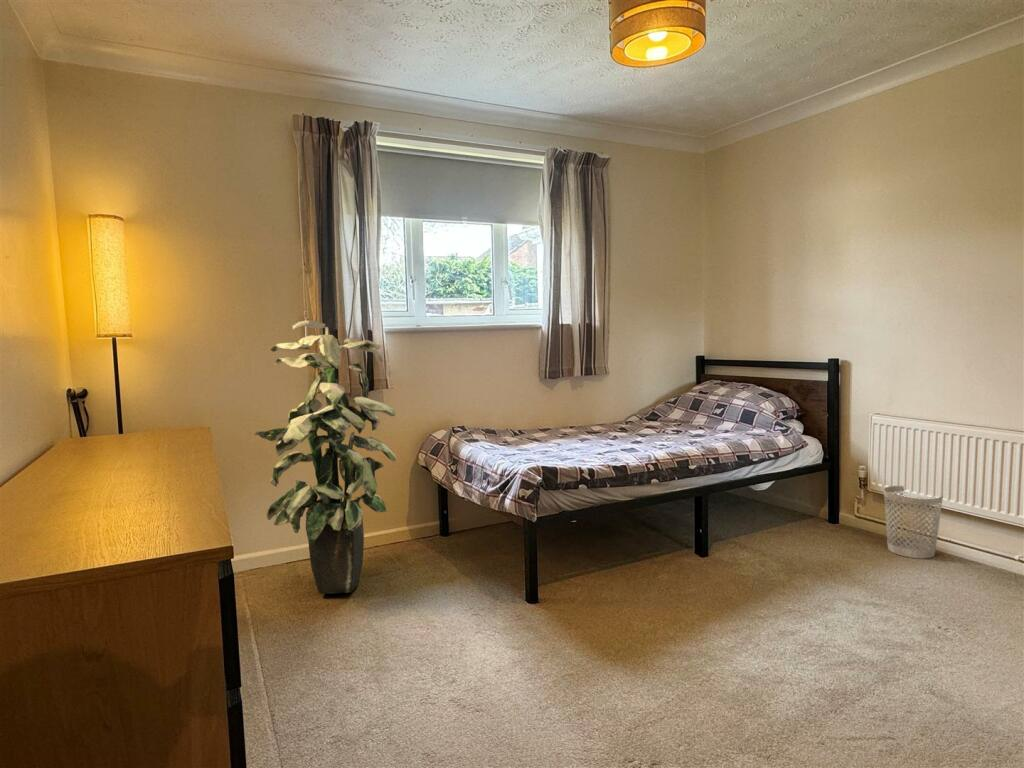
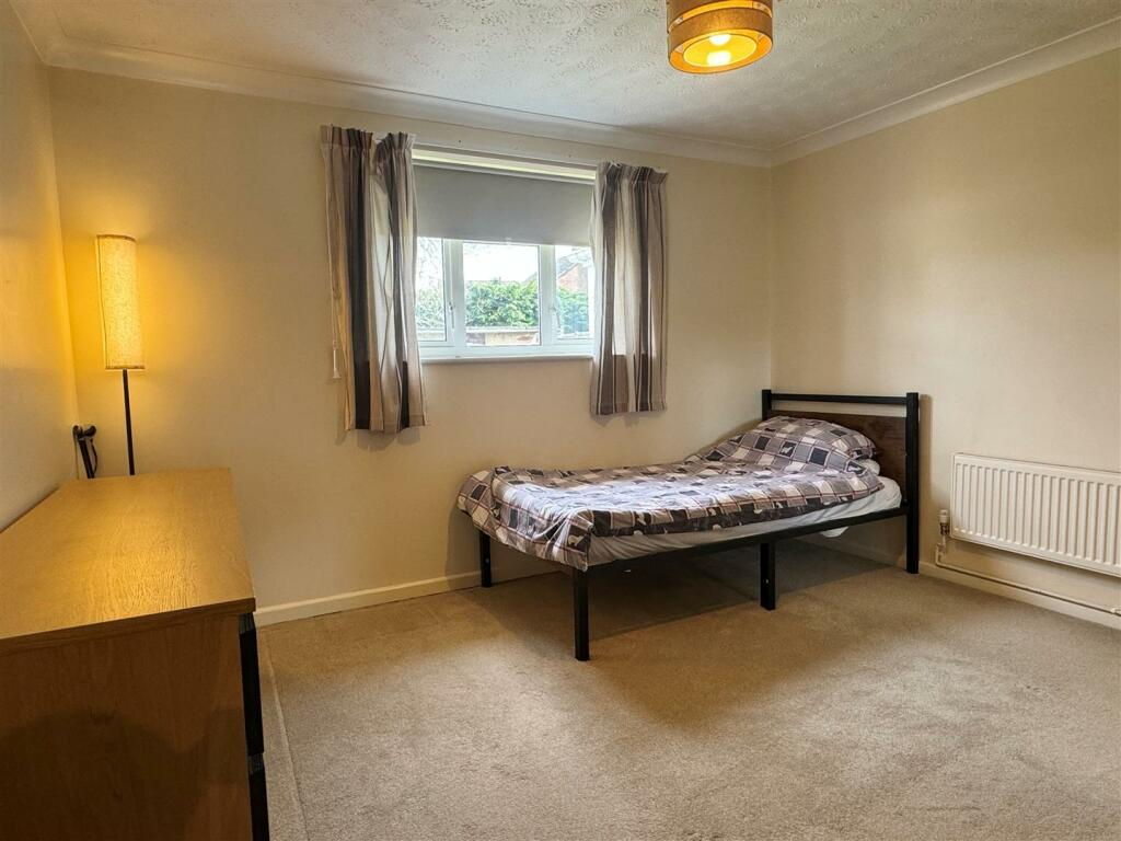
- indoor plant (326, 455)
- wastebasket (911, 521)
